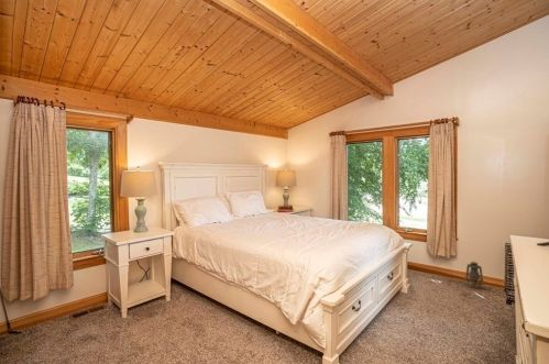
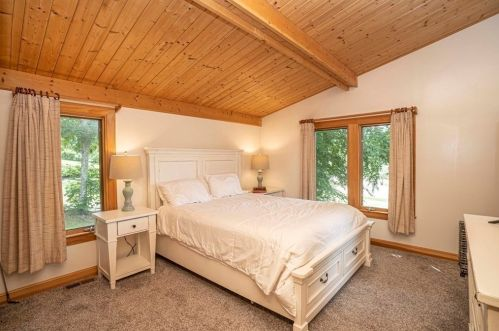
- lantern (474, 273)
